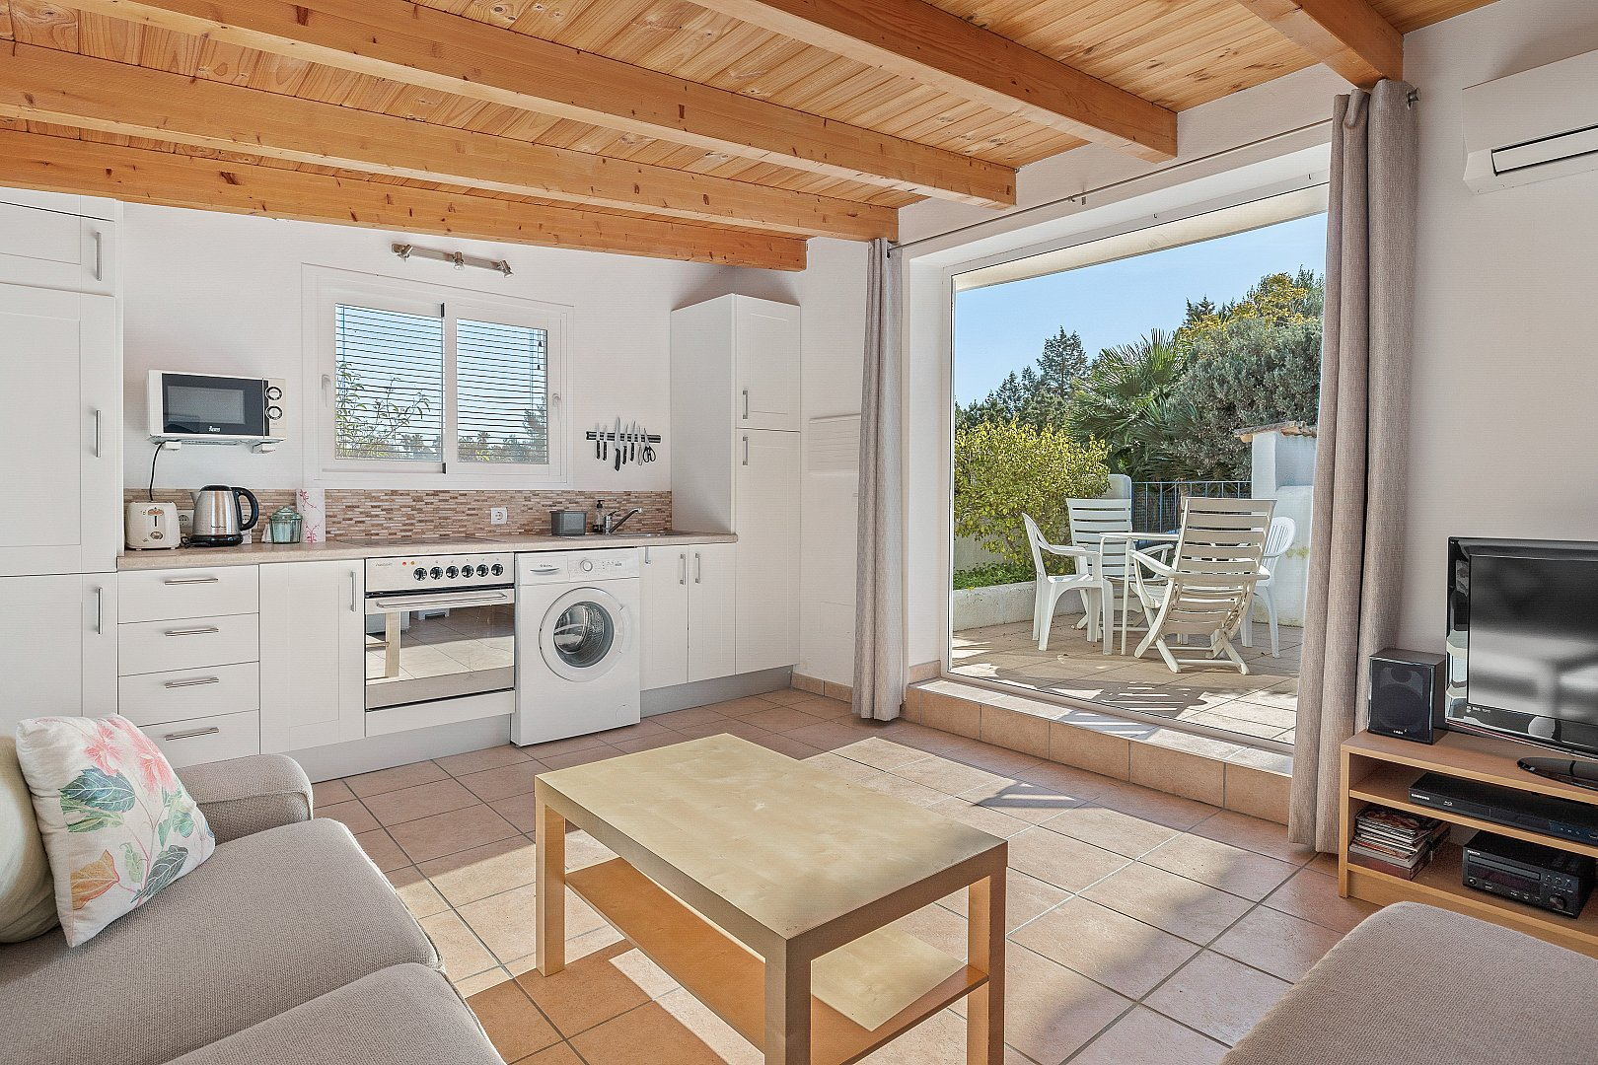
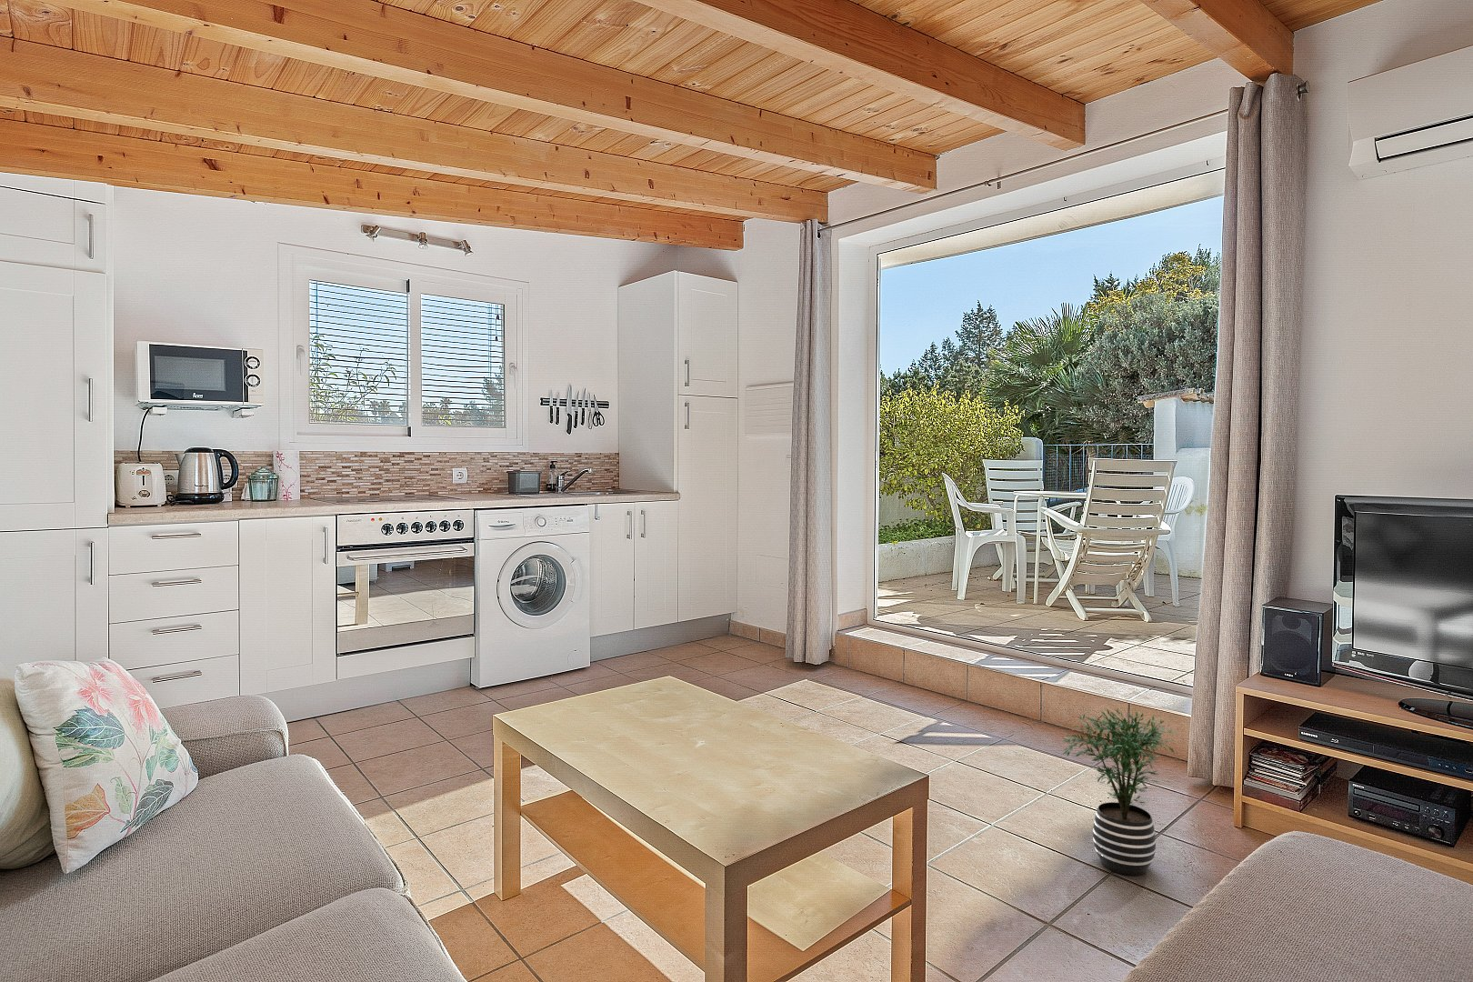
+ potted plant (1120, 787)
